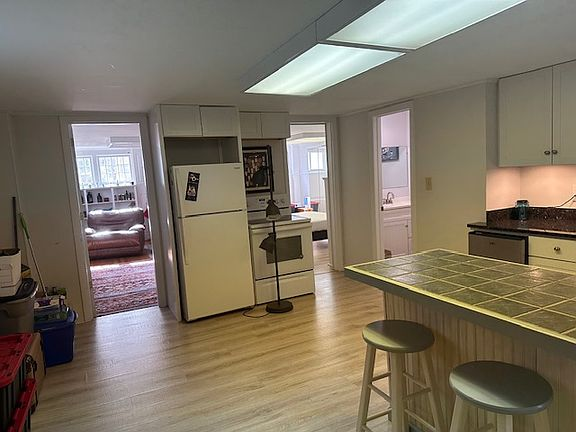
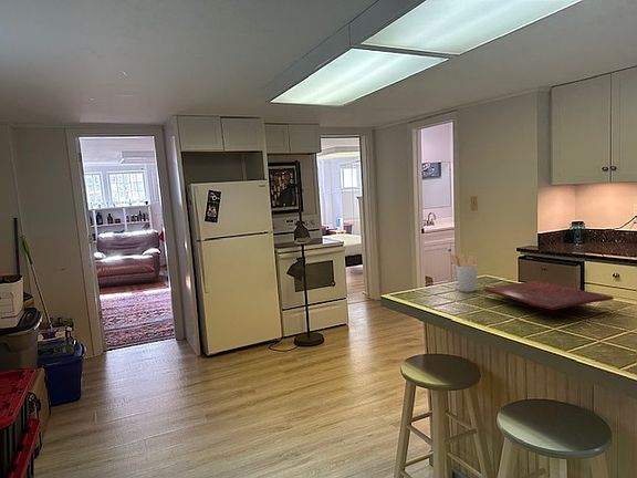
+ cutting board (543, 299)
+ utensil holder (462, 270)
